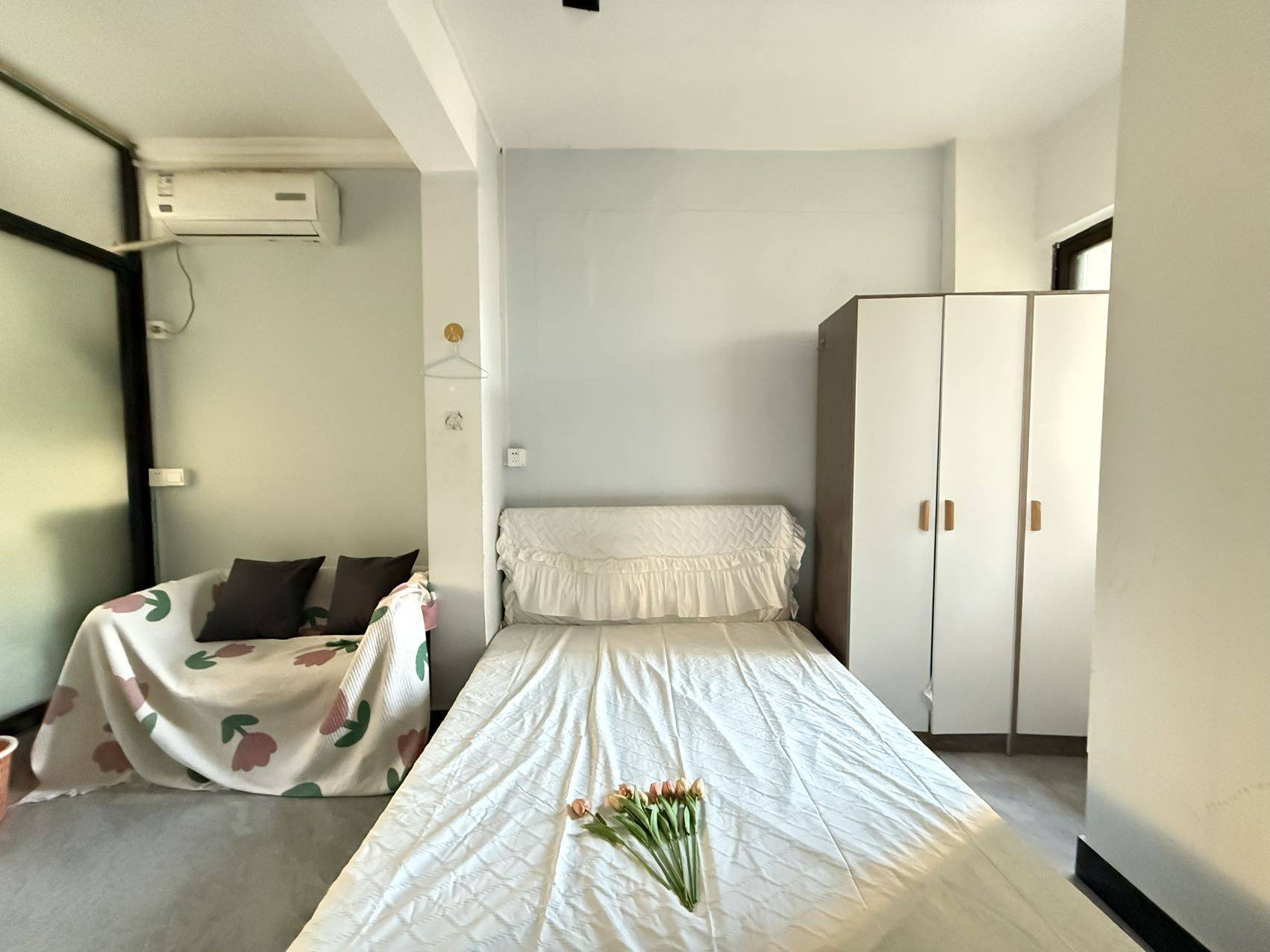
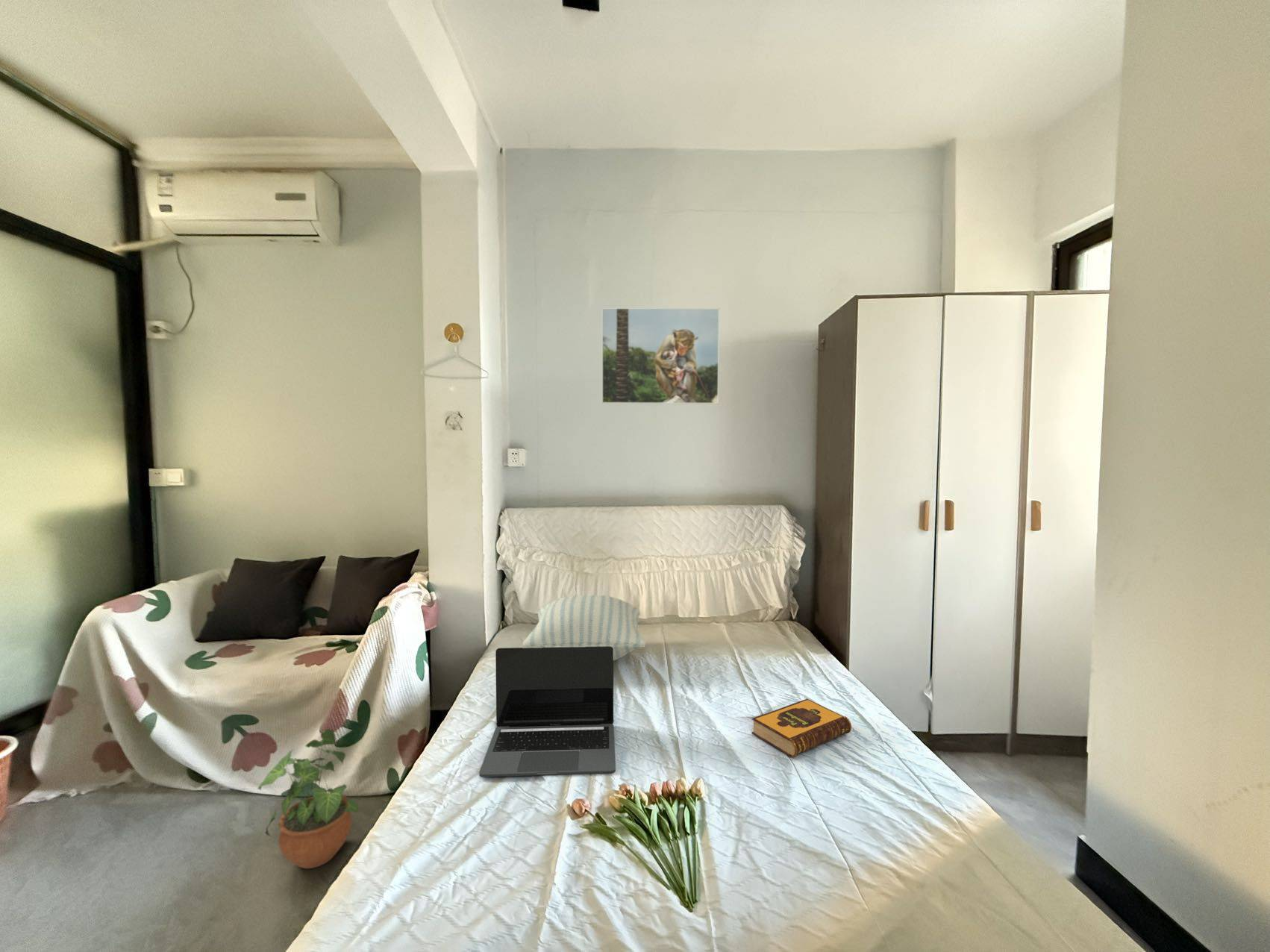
+ hardback book (801, 727)
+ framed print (660, 356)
+ laptop (551, 707)
+ pillow (586, 627)
+ potted plant (318, 793)
